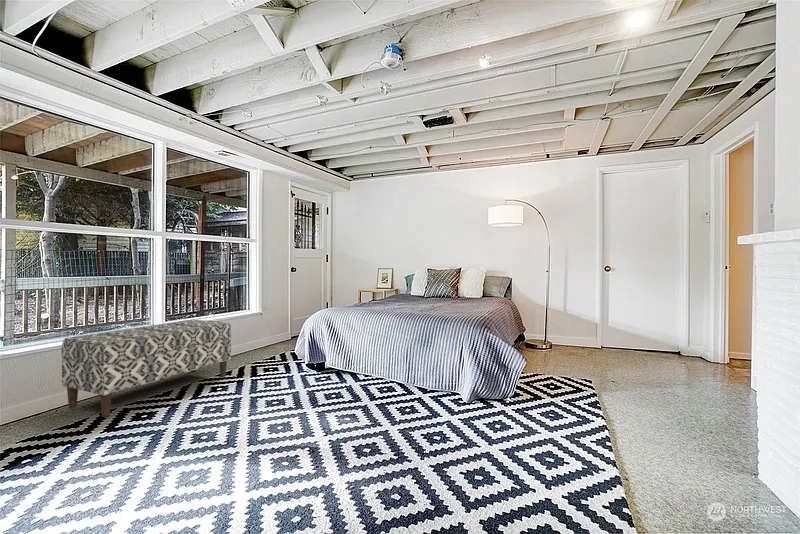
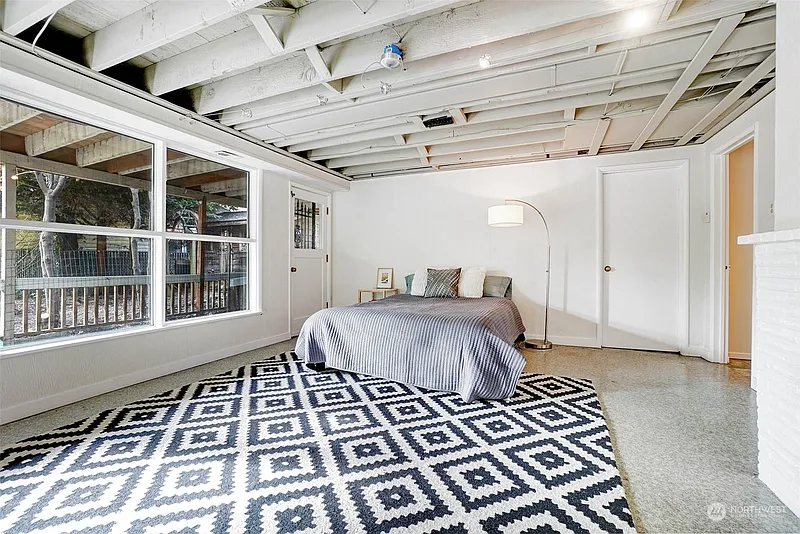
- bench (157, 359)
